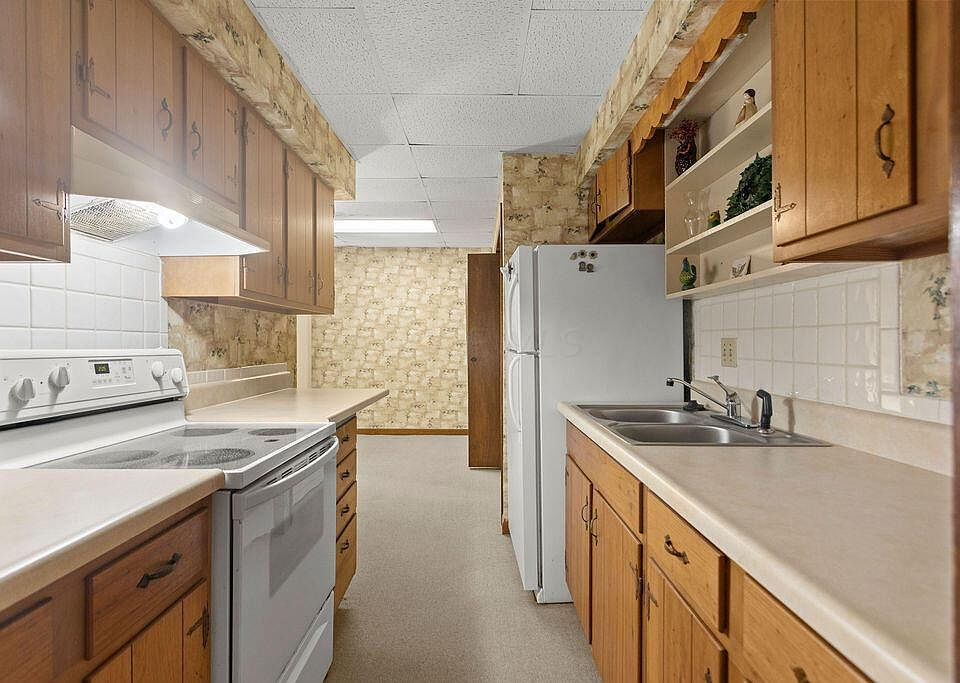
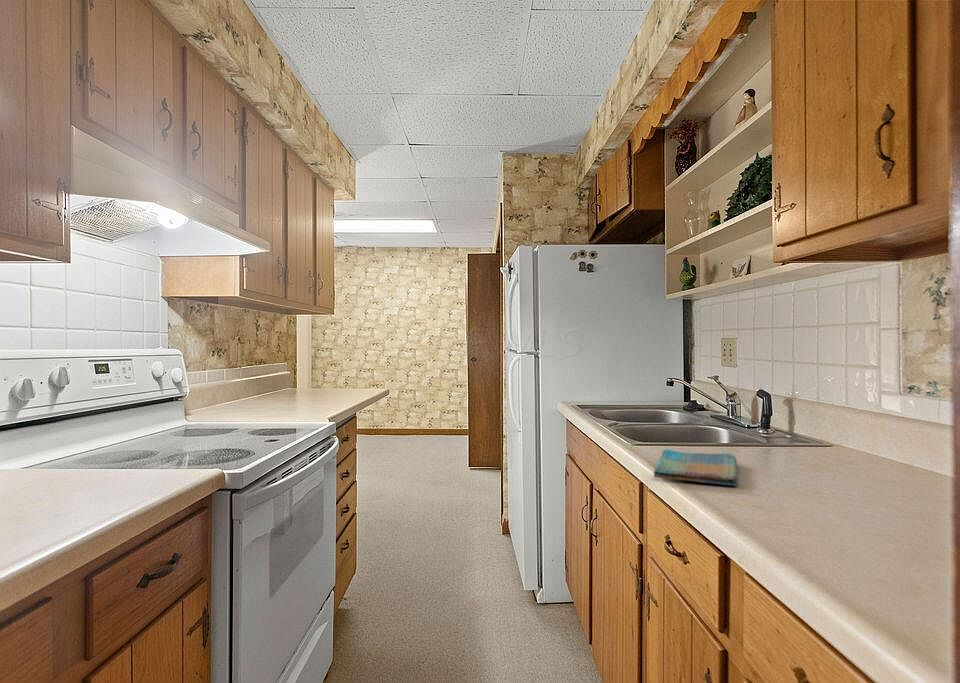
+ dish towel (696, 465)
